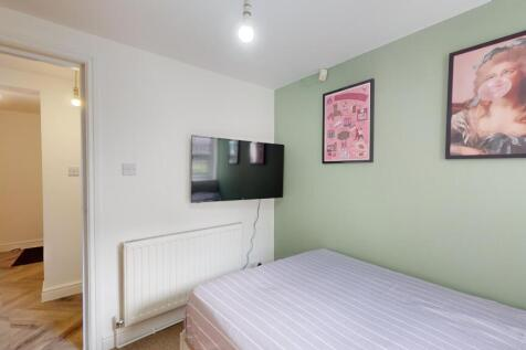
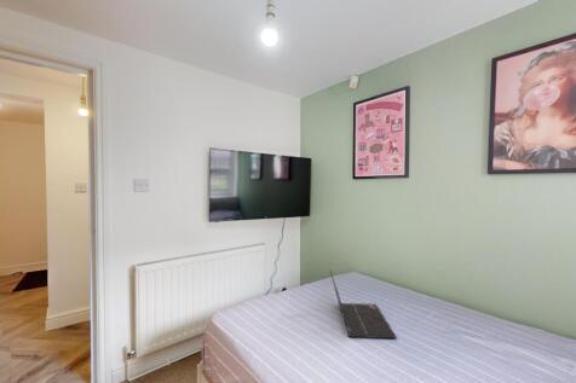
+ laptop (358, 303)
